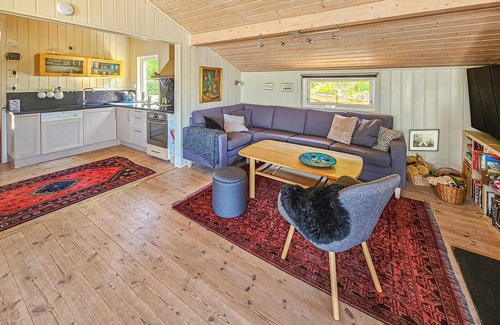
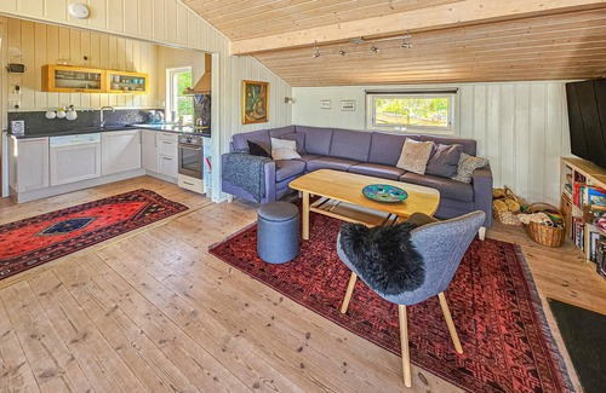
- wall art (423, 140)
